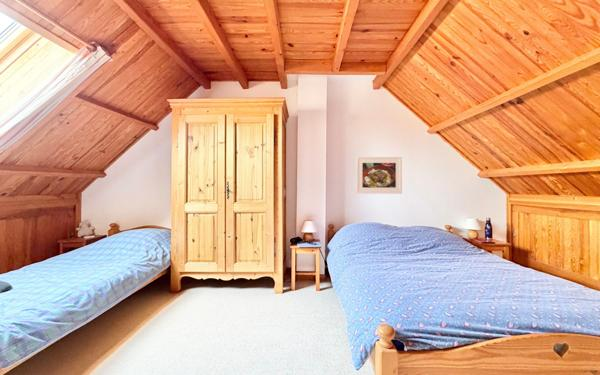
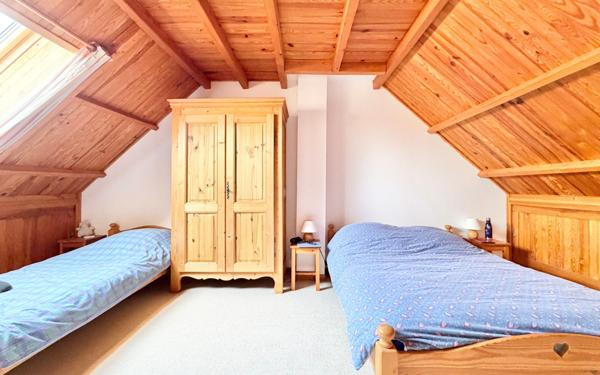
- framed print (378, 175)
